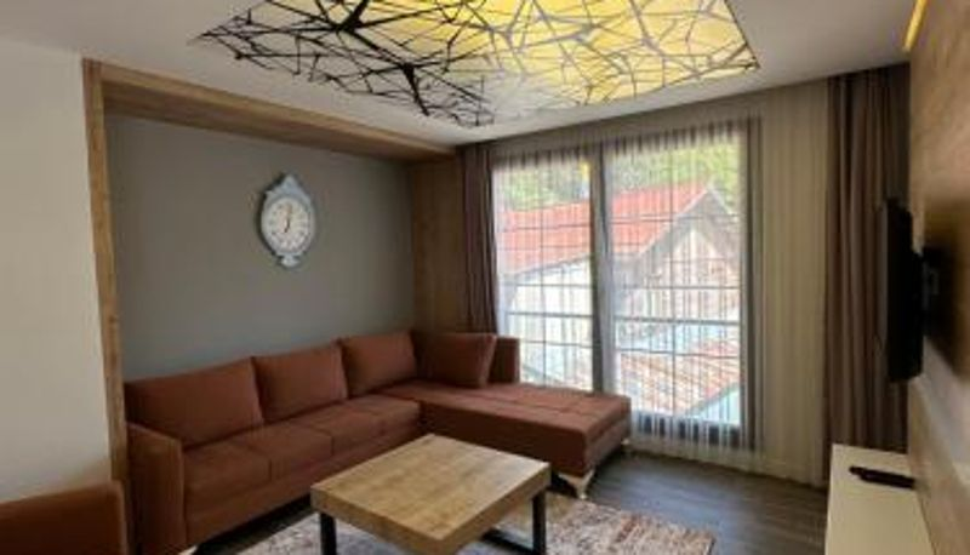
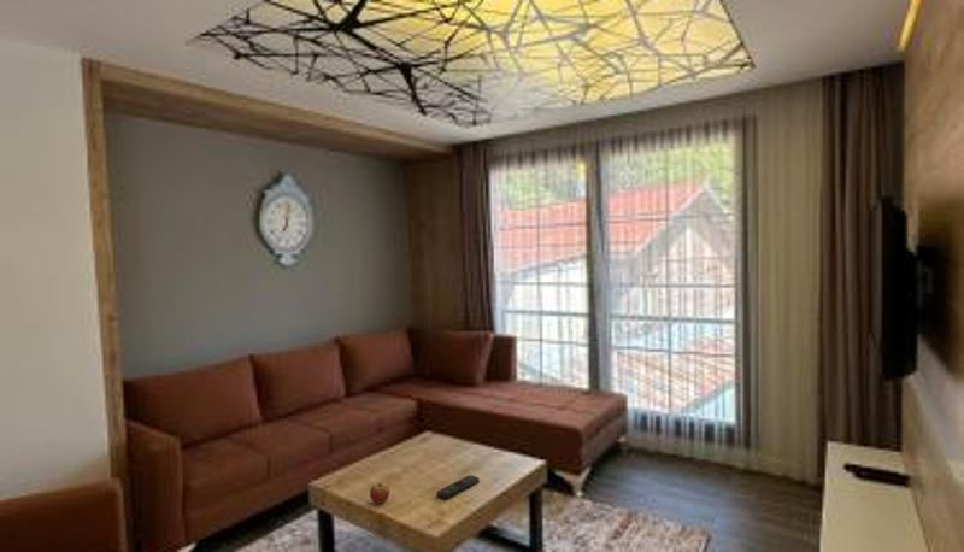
+ remote control (458, 486)
+ fruit (380, 492)
